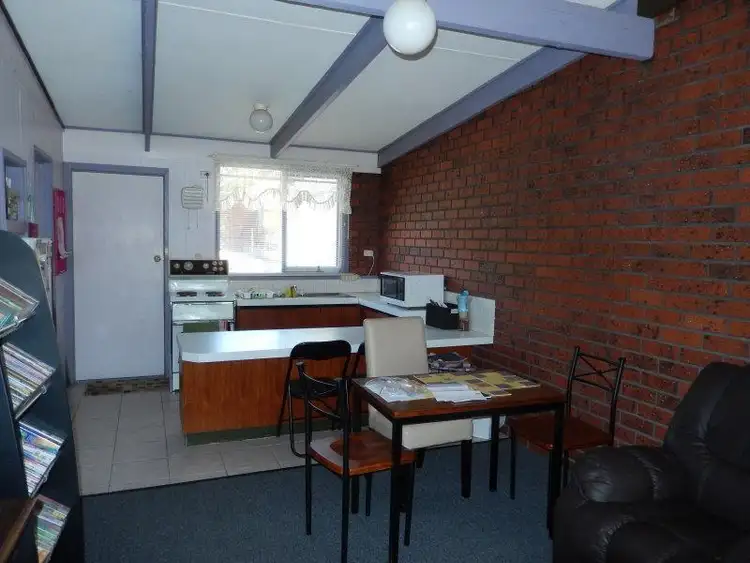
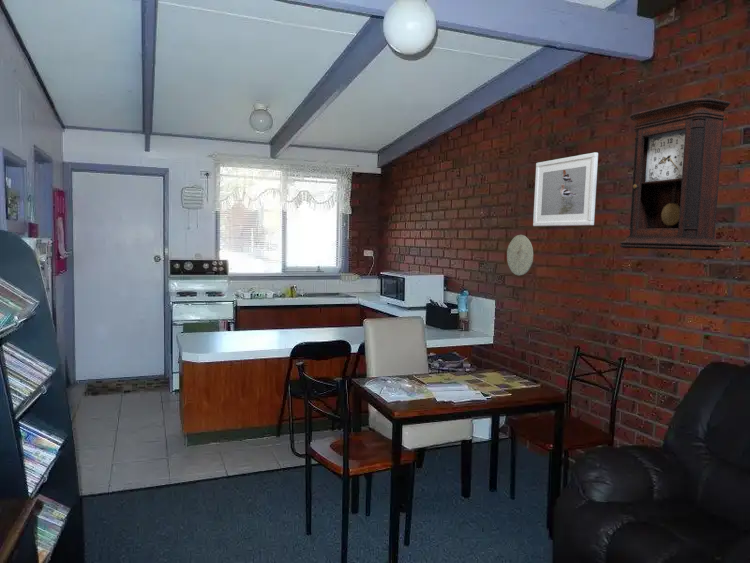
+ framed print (563, 192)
+ decorative plate (519, 255)
+ pendulum clock (668, 179)
